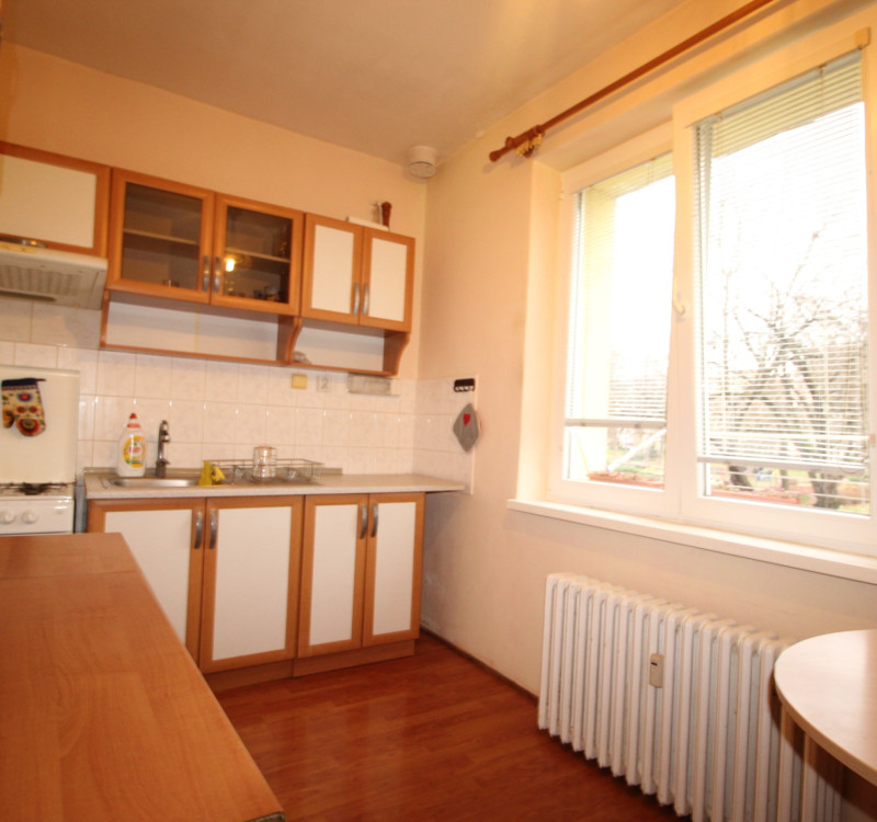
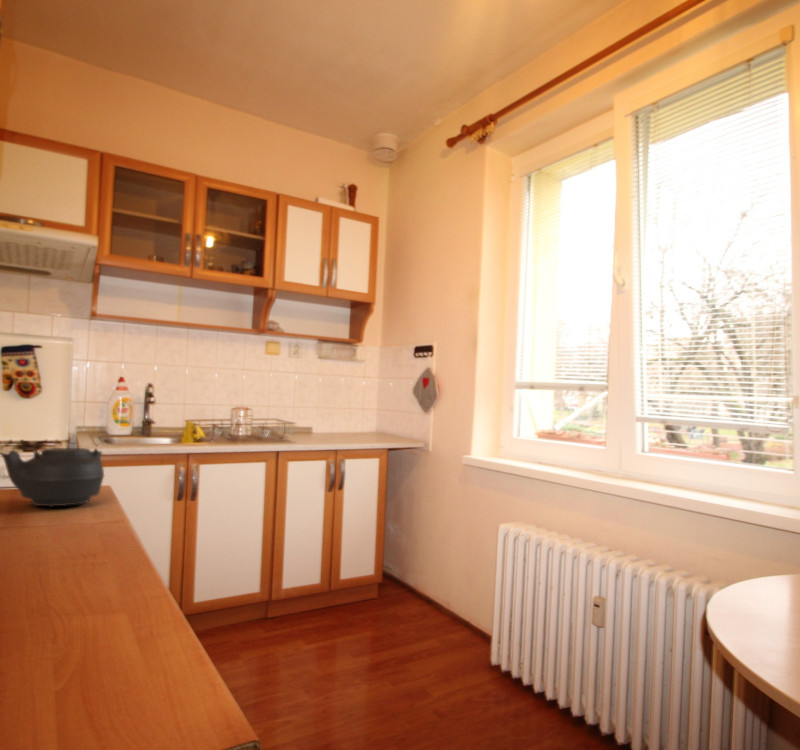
+ teapot (54, 476)
